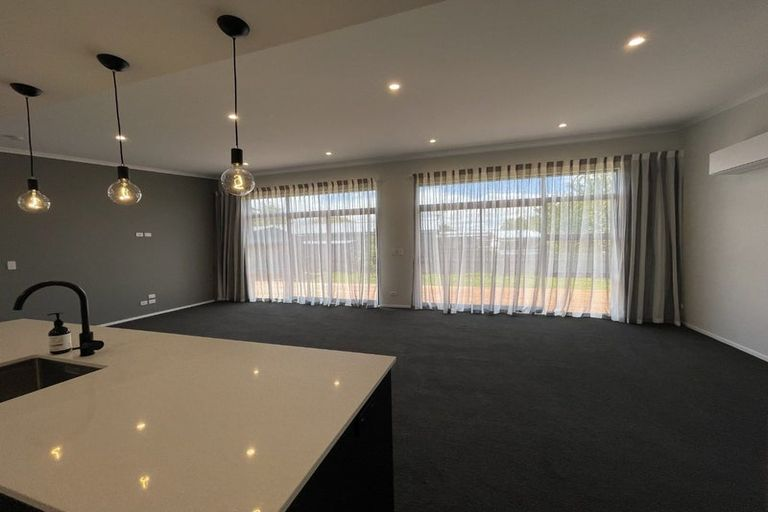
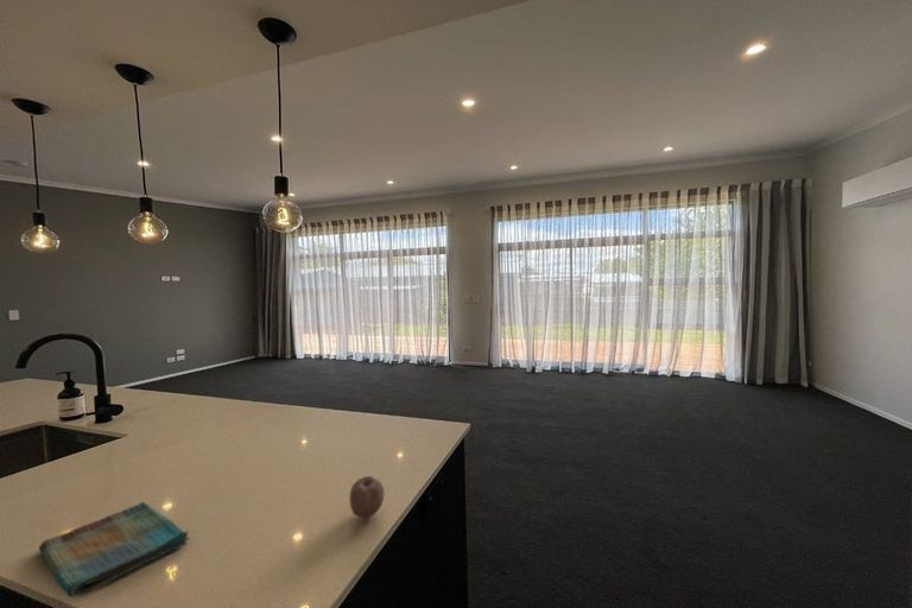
+ dish towel (114, 540)
+ fruit (367, 496)
